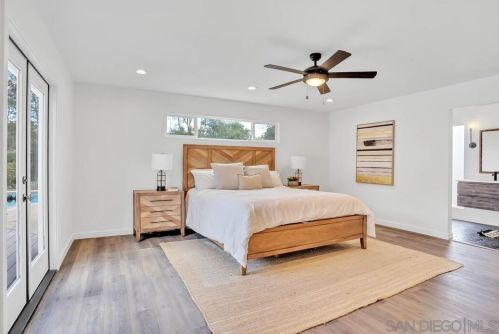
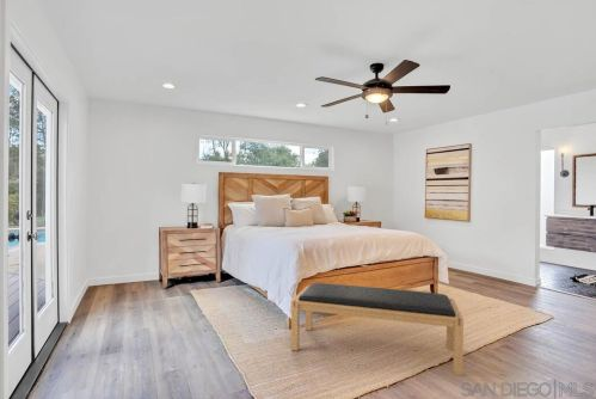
+ bench (374, 318)
